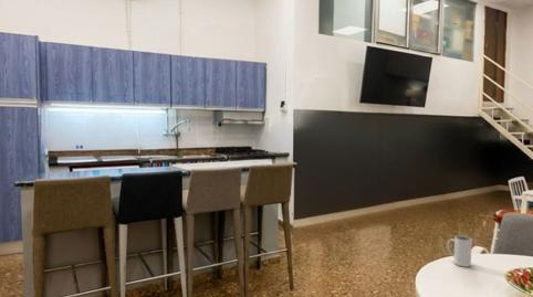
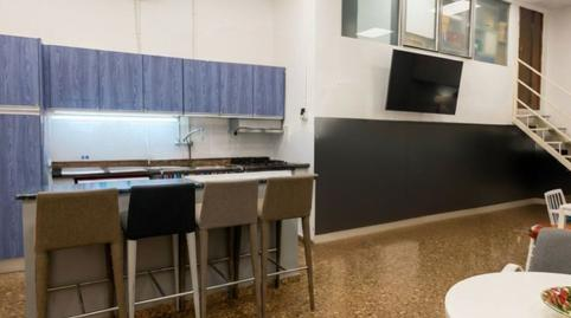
- mug (459, 250)
